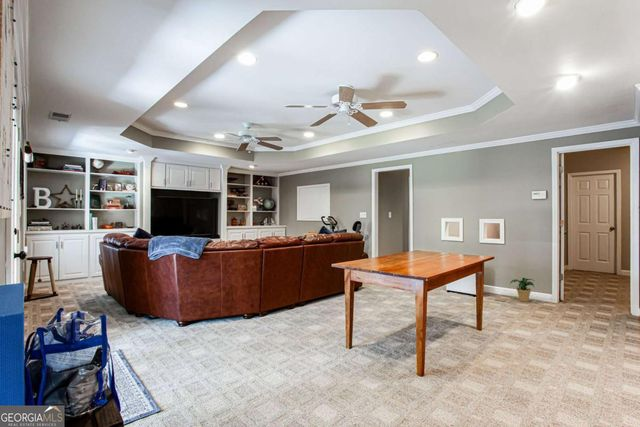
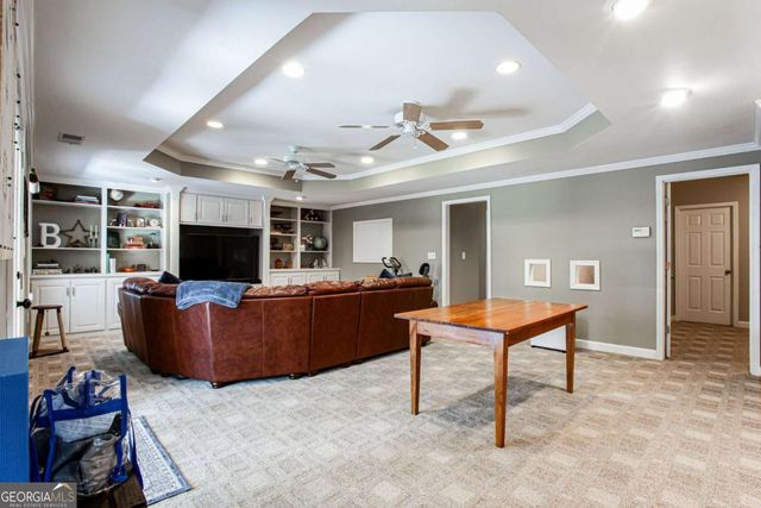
- potted plant (523, 289)
